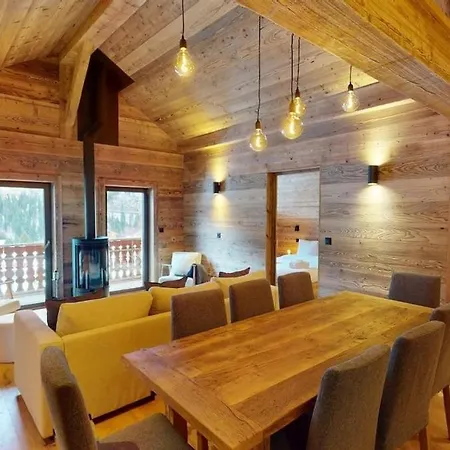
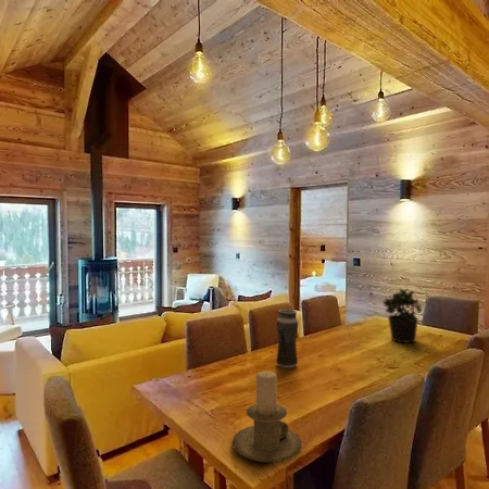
+ vase (287, 338)
+ candle holder (266, 410)
+ potted plant (401, 314)
